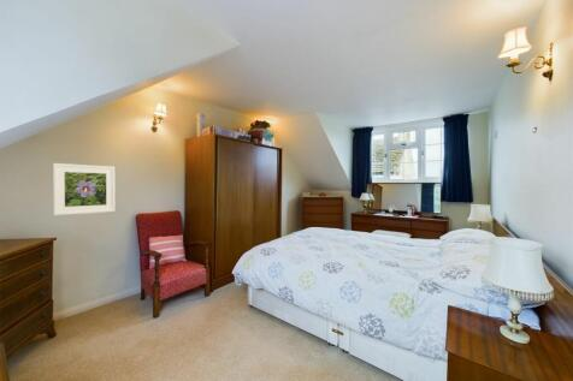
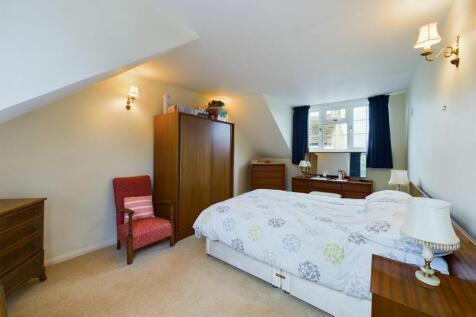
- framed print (85, 189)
